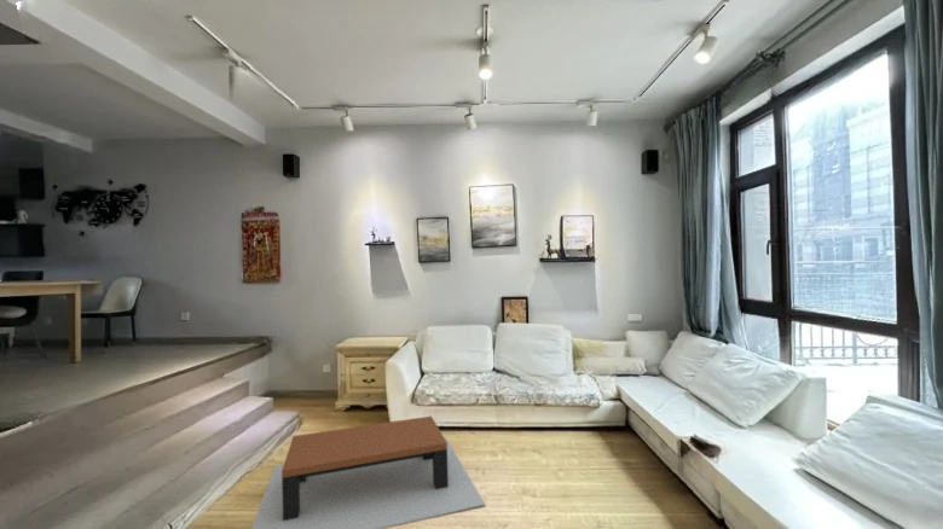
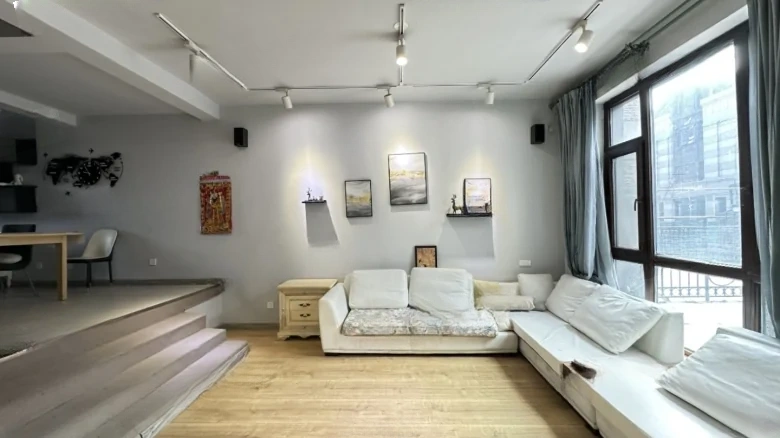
- coffee table (369, 461)
